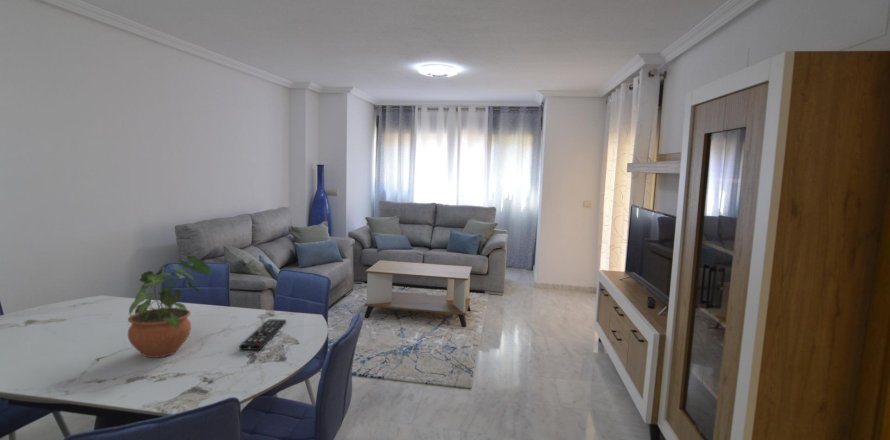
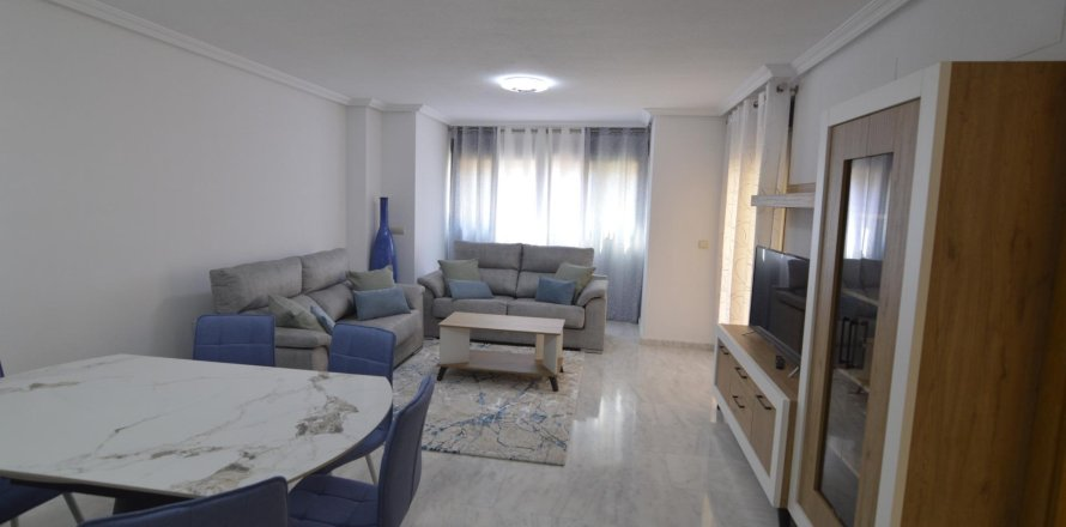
- potted plant (171, 302)
- remote control (264, 332)
